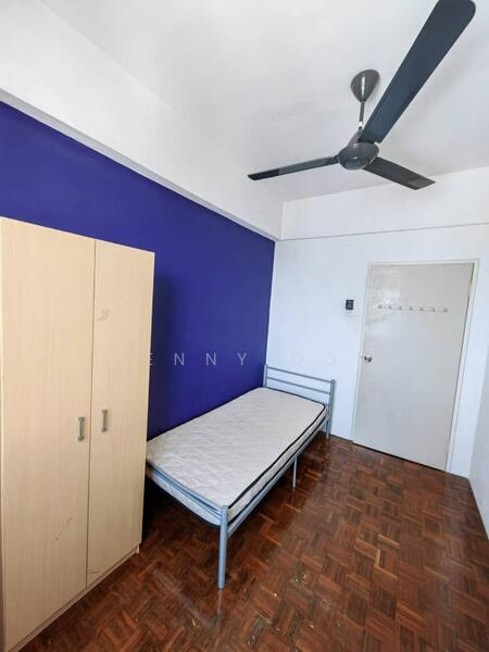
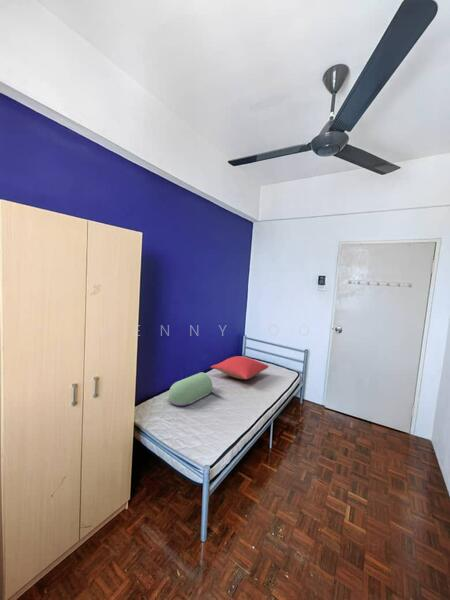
+ pillow (240, 366)
+ gas cylinder (189, 387)
